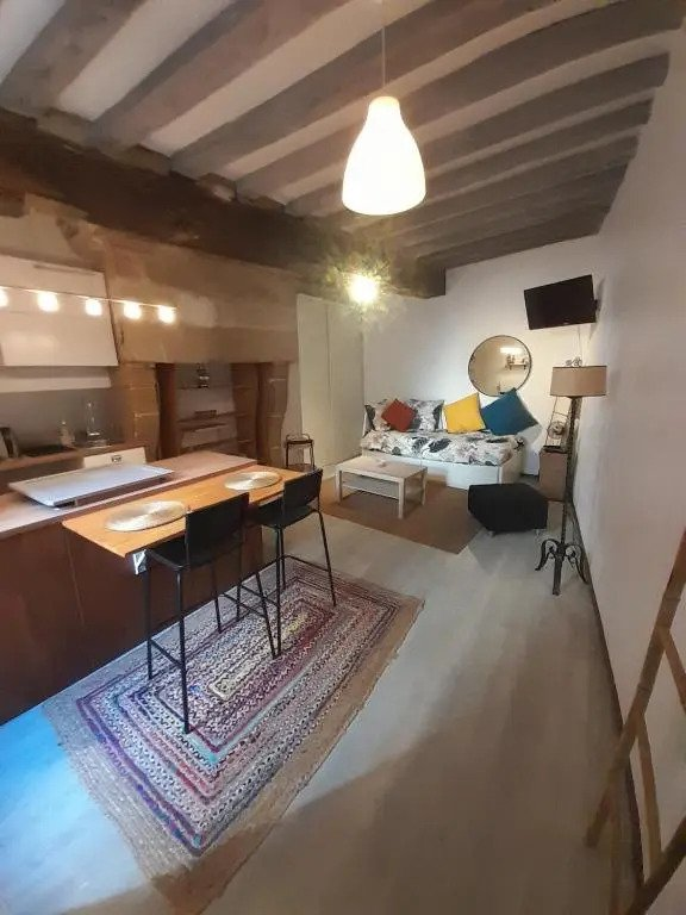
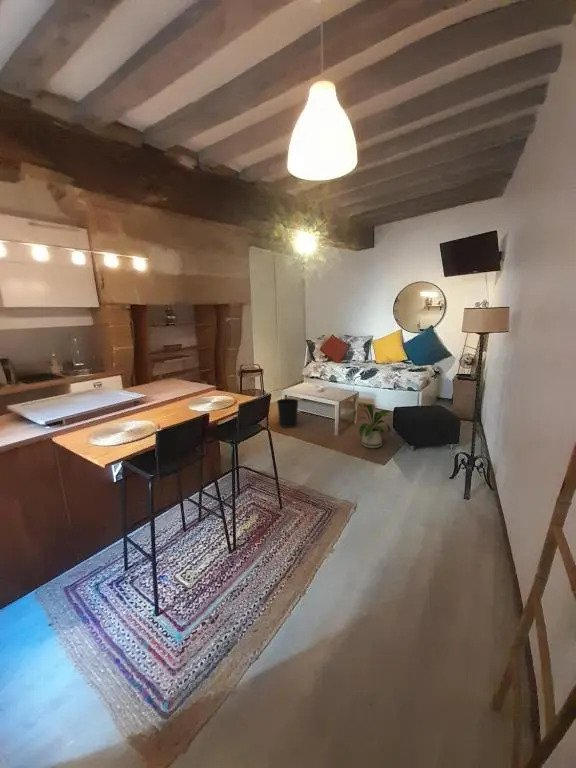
+ wastebasket (288, 413)
+ house plant (377, 423)
